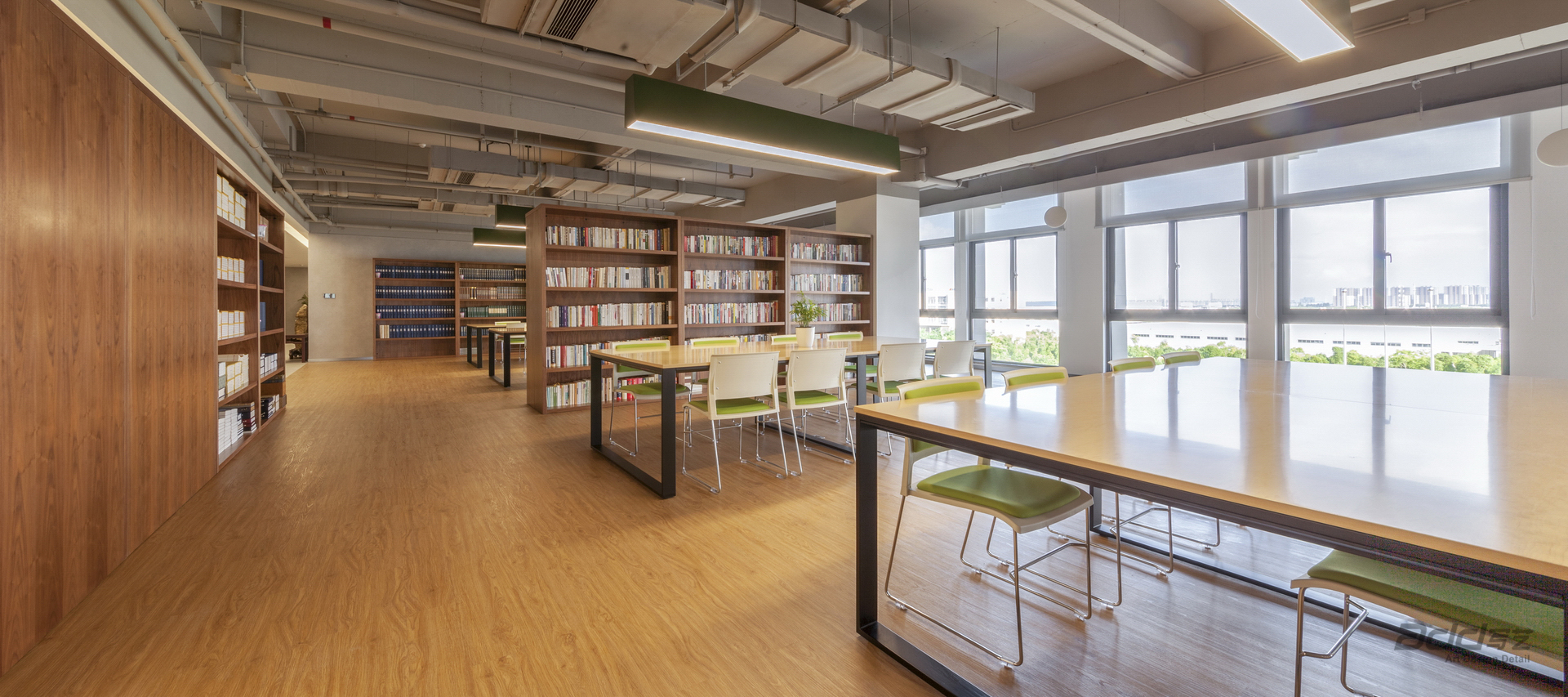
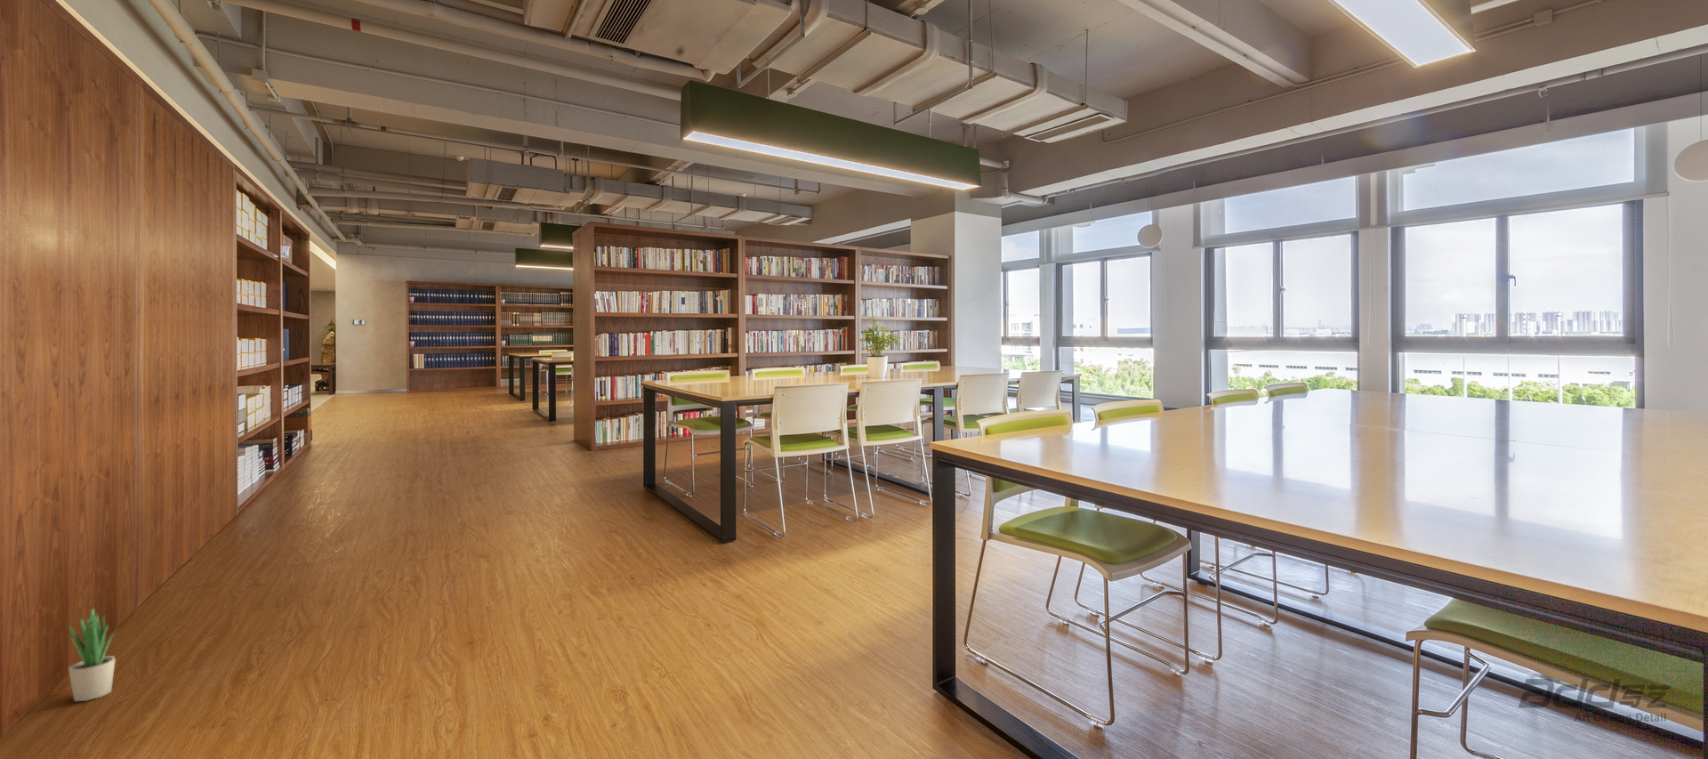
+ potted plant (94, 649)
